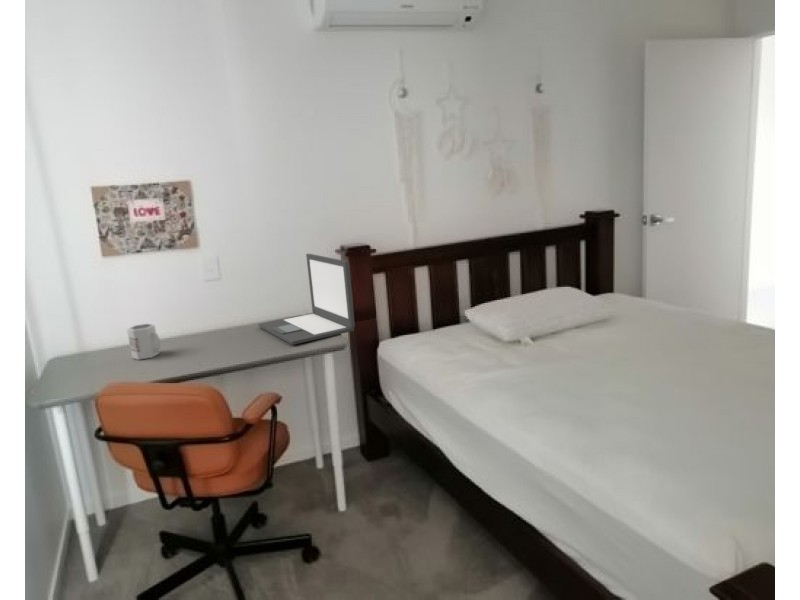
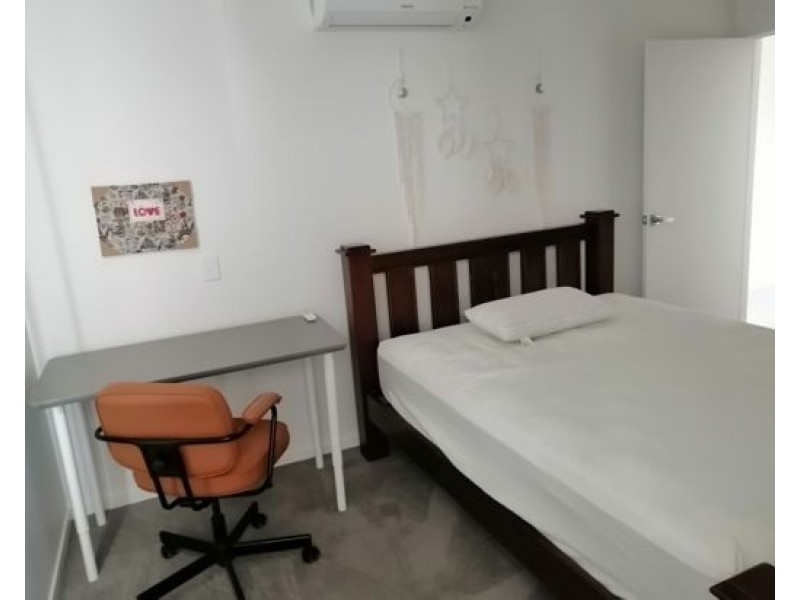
- laptop (310, 293)
- mug (144, 340)
